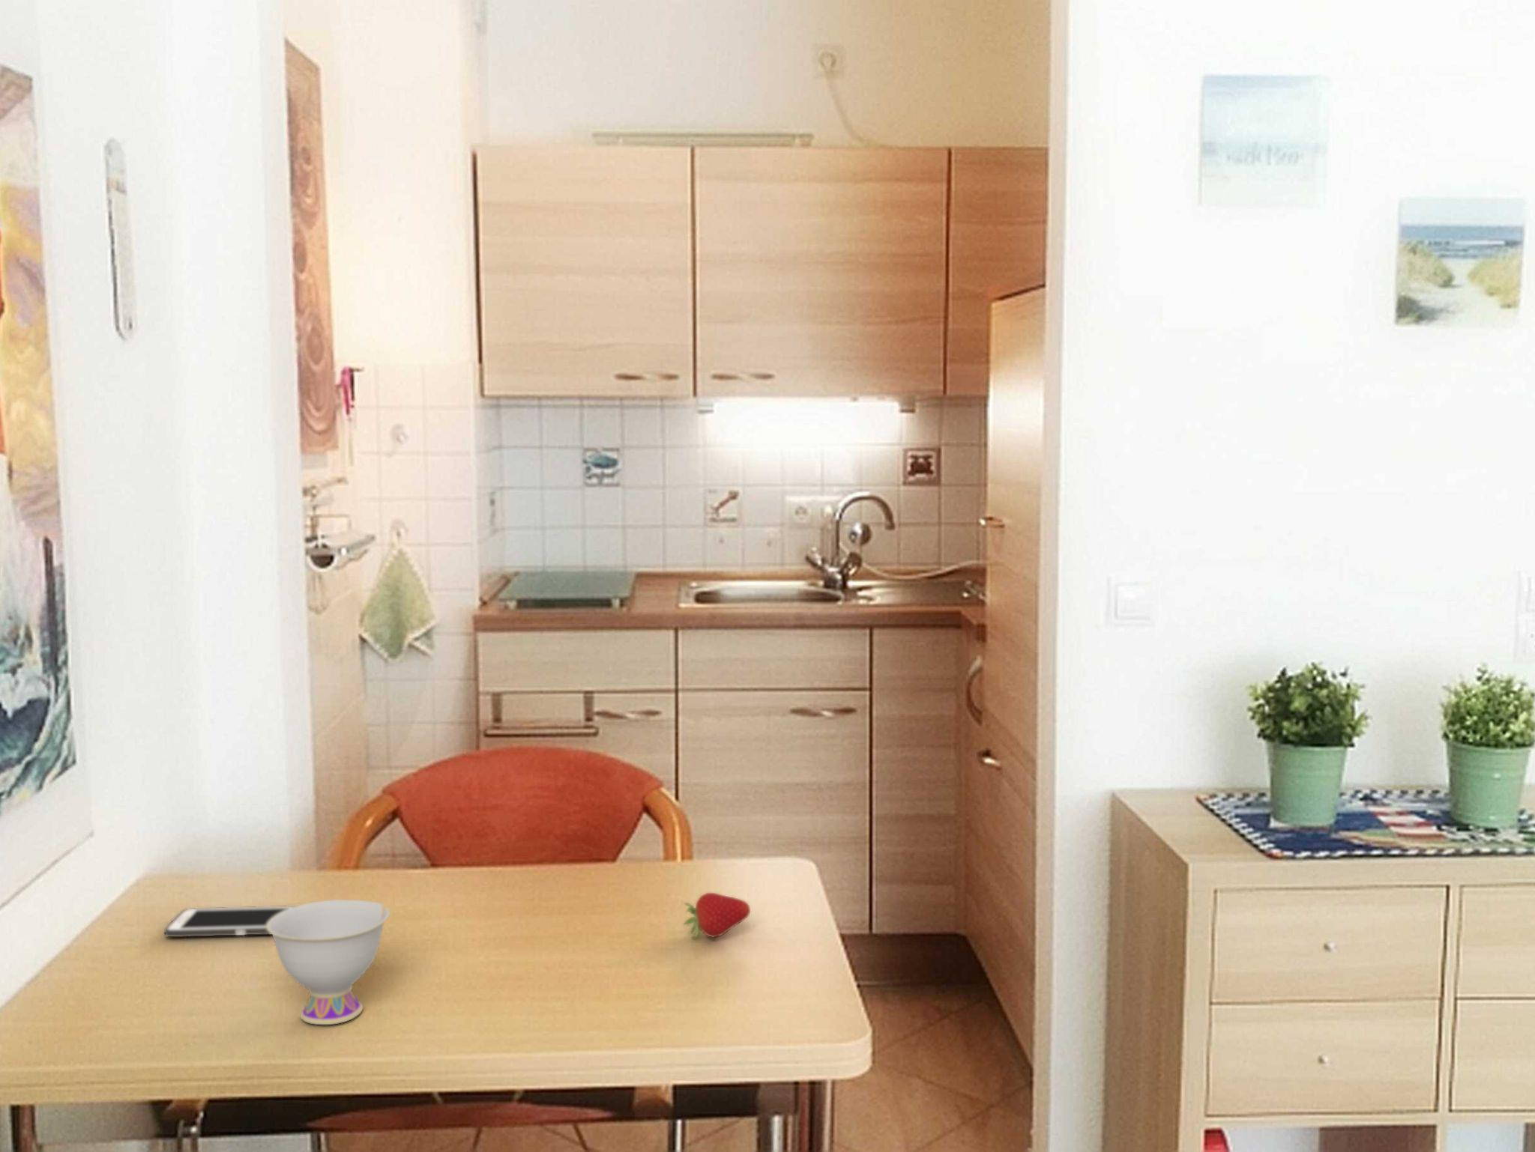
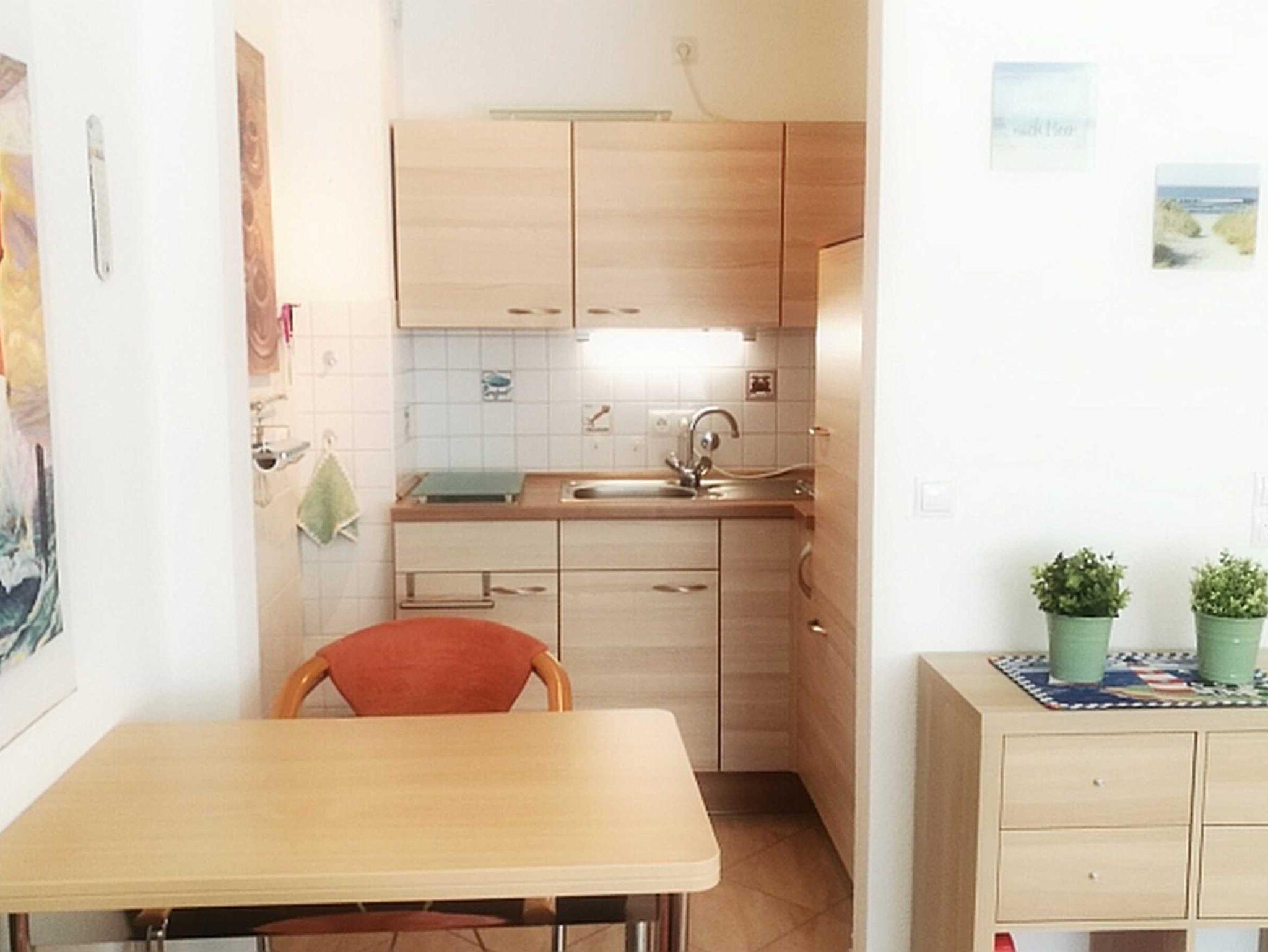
- fruit (717, 915)
- teacup (334, 962)
- cell phone (236, 921)
